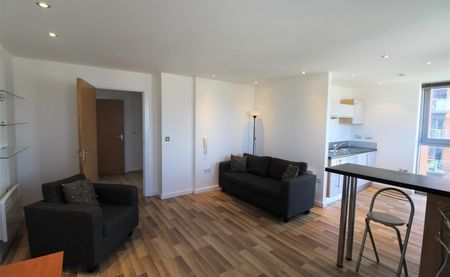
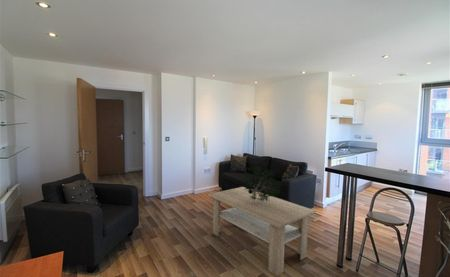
+ coffee table (256, 223)
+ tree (260, 185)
